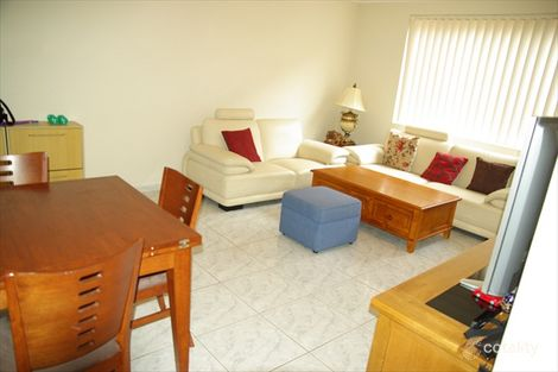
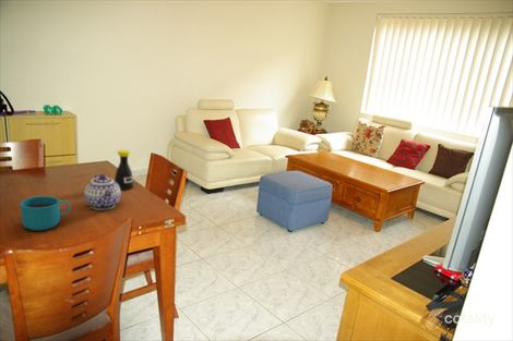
+ cup (46, 212)
+ teapot (103, 190)
+ bottle (123, 169)
